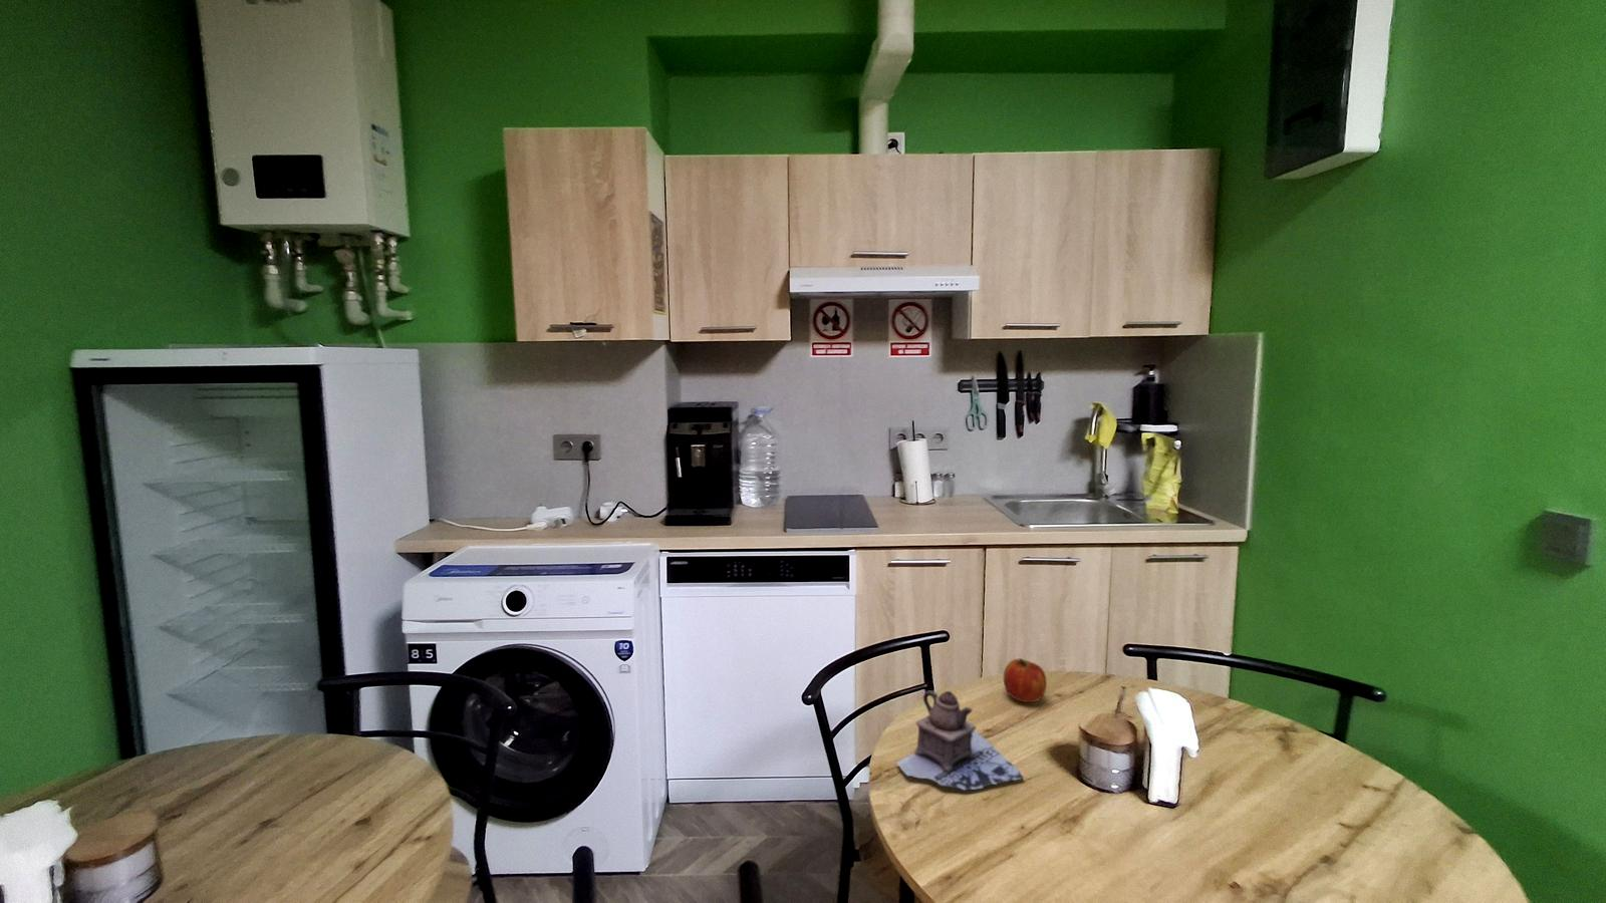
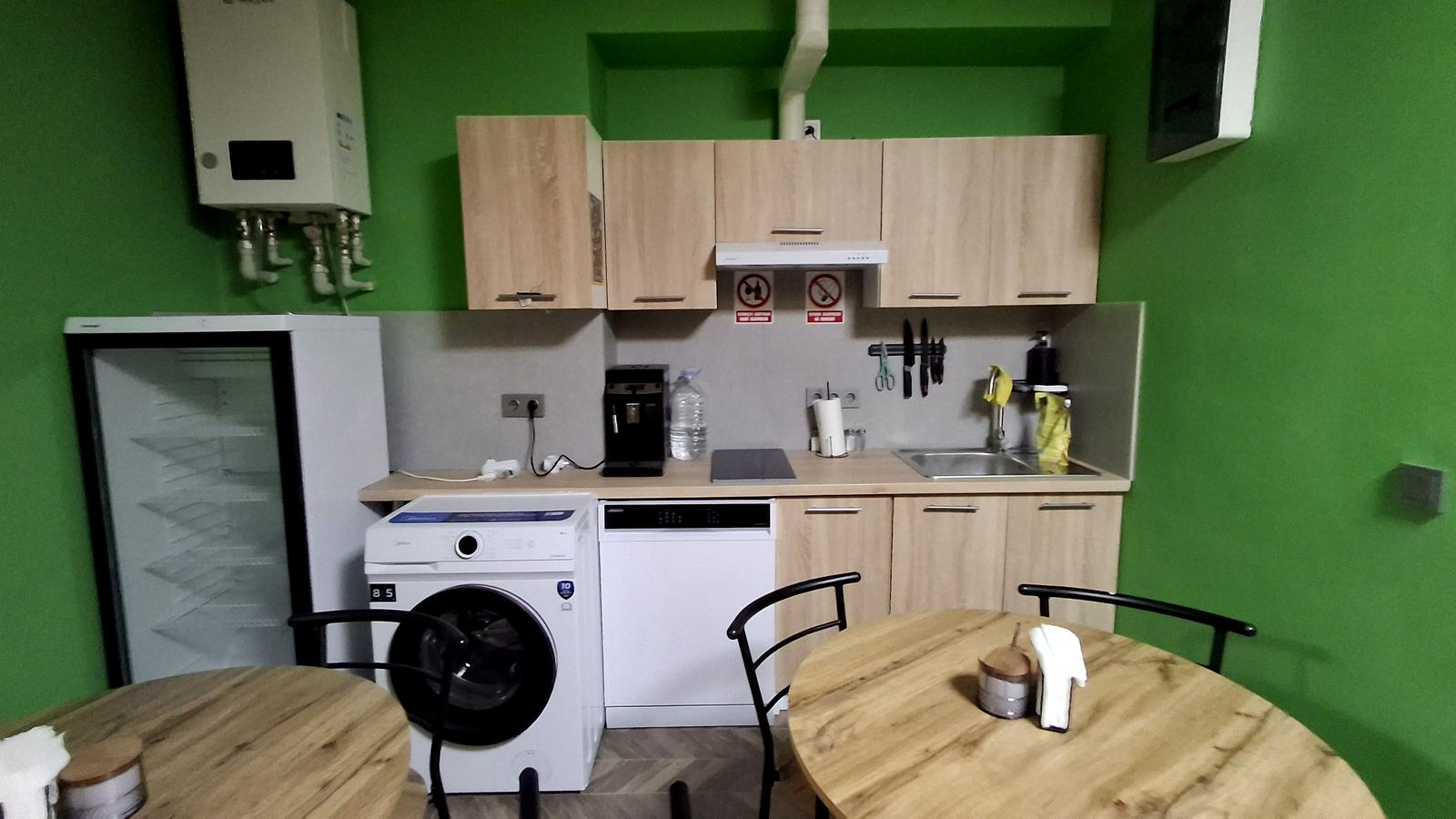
- fruit (1025, 678)
- teapot (950, 728)
